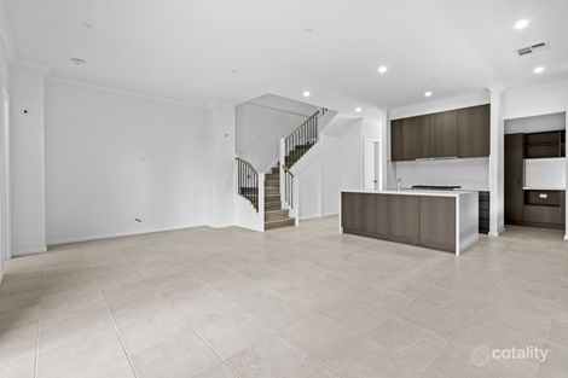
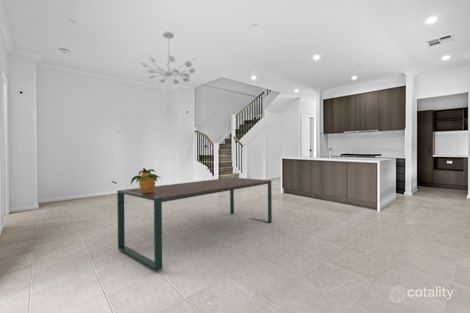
+ potted plant (148, 180)
+ dining table (205, 194)
+ chandelier (168, 56)
